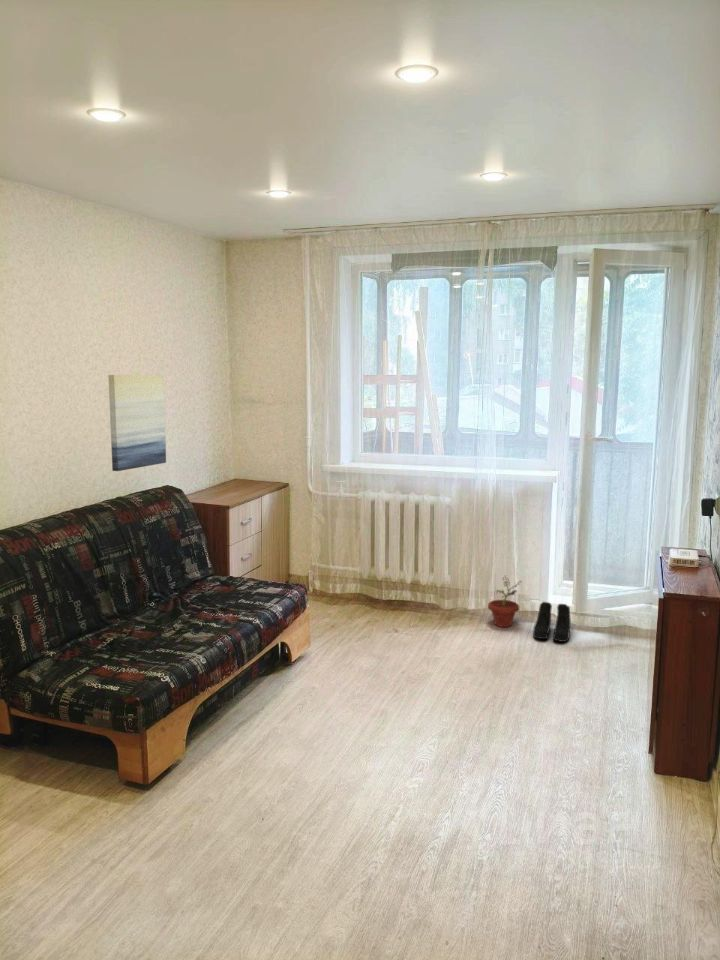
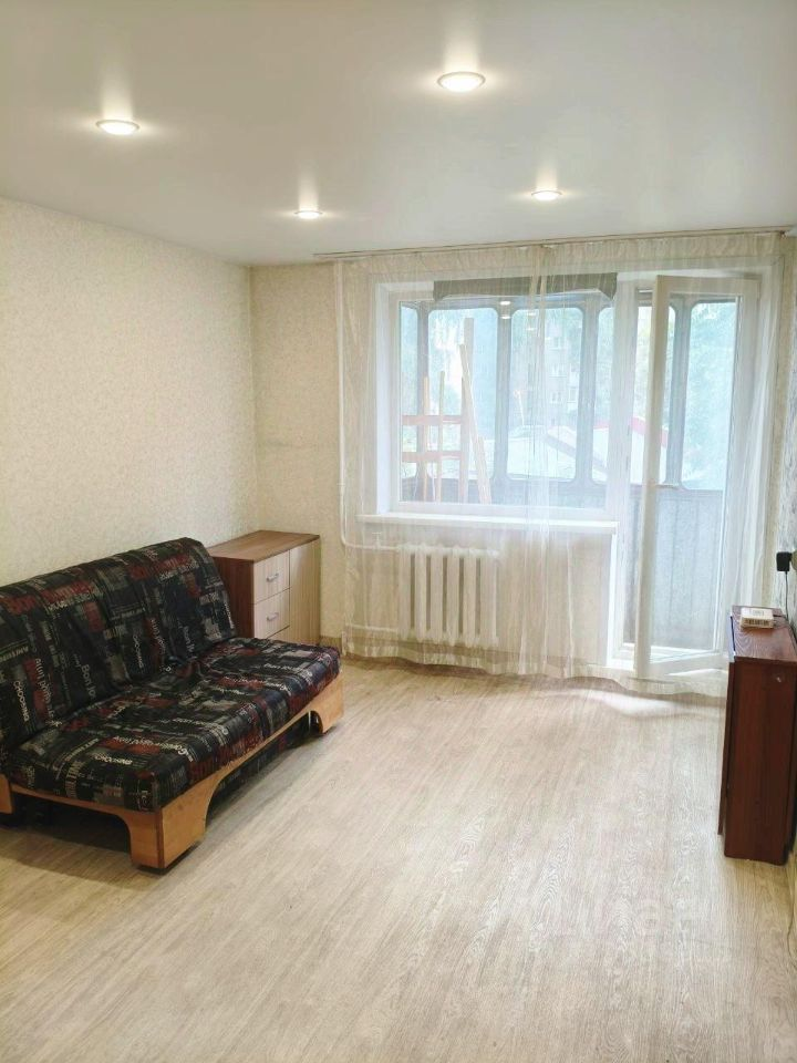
- wall art (138, 421)
- potted plant (505, 600)
- boots (550, 619)
